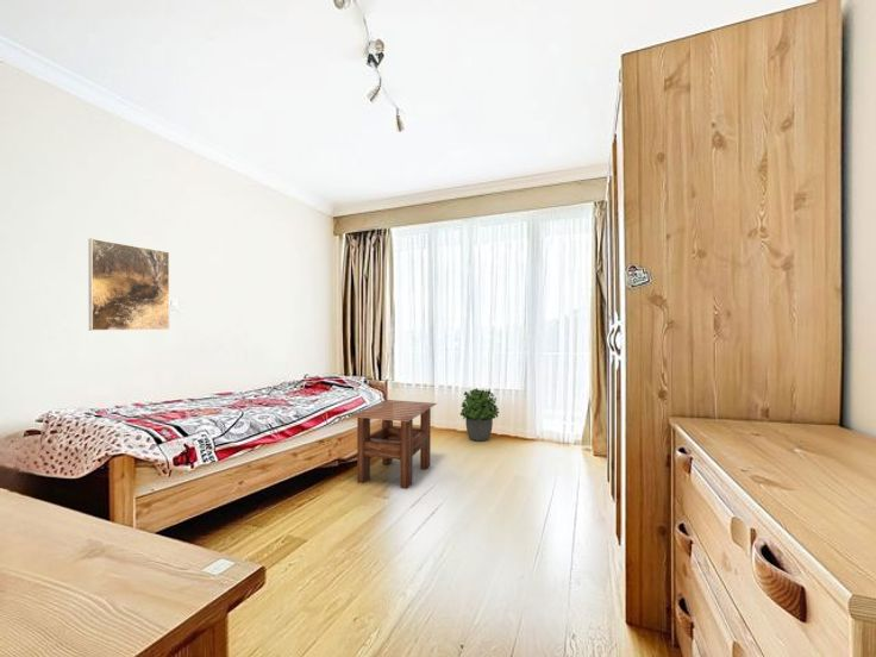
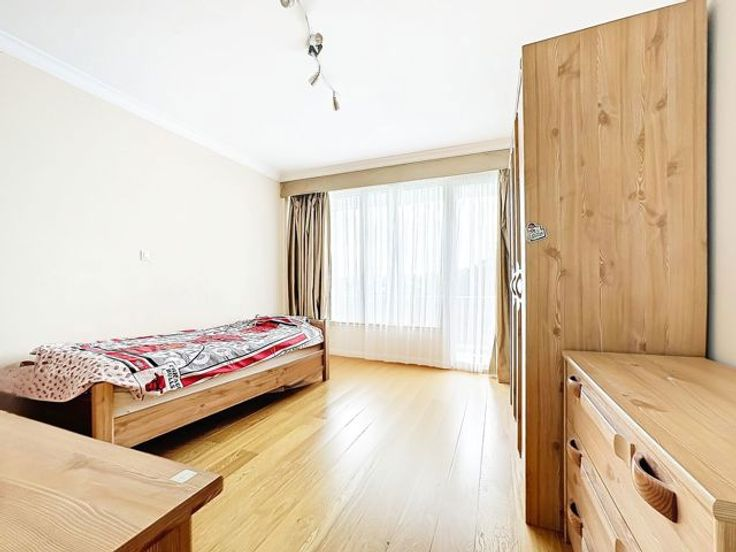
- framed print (132, 287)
- potted plant (478, 413)
- side table (395, 440)
